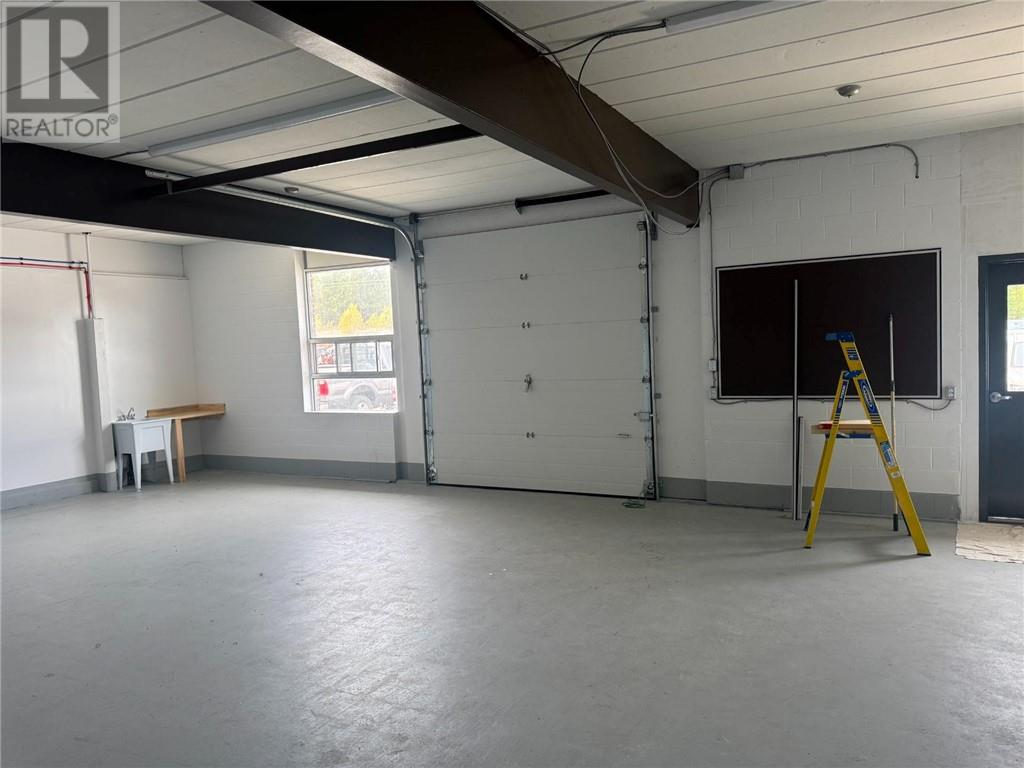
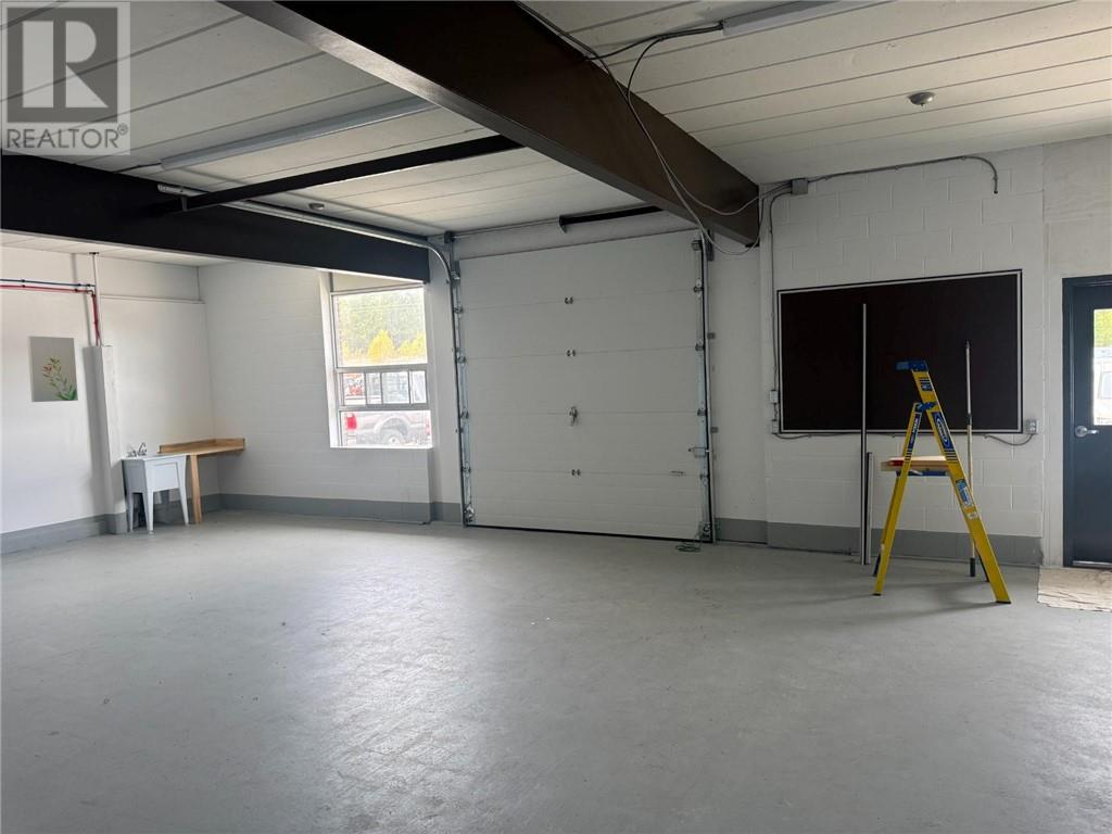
+ wall art (53, 369)
